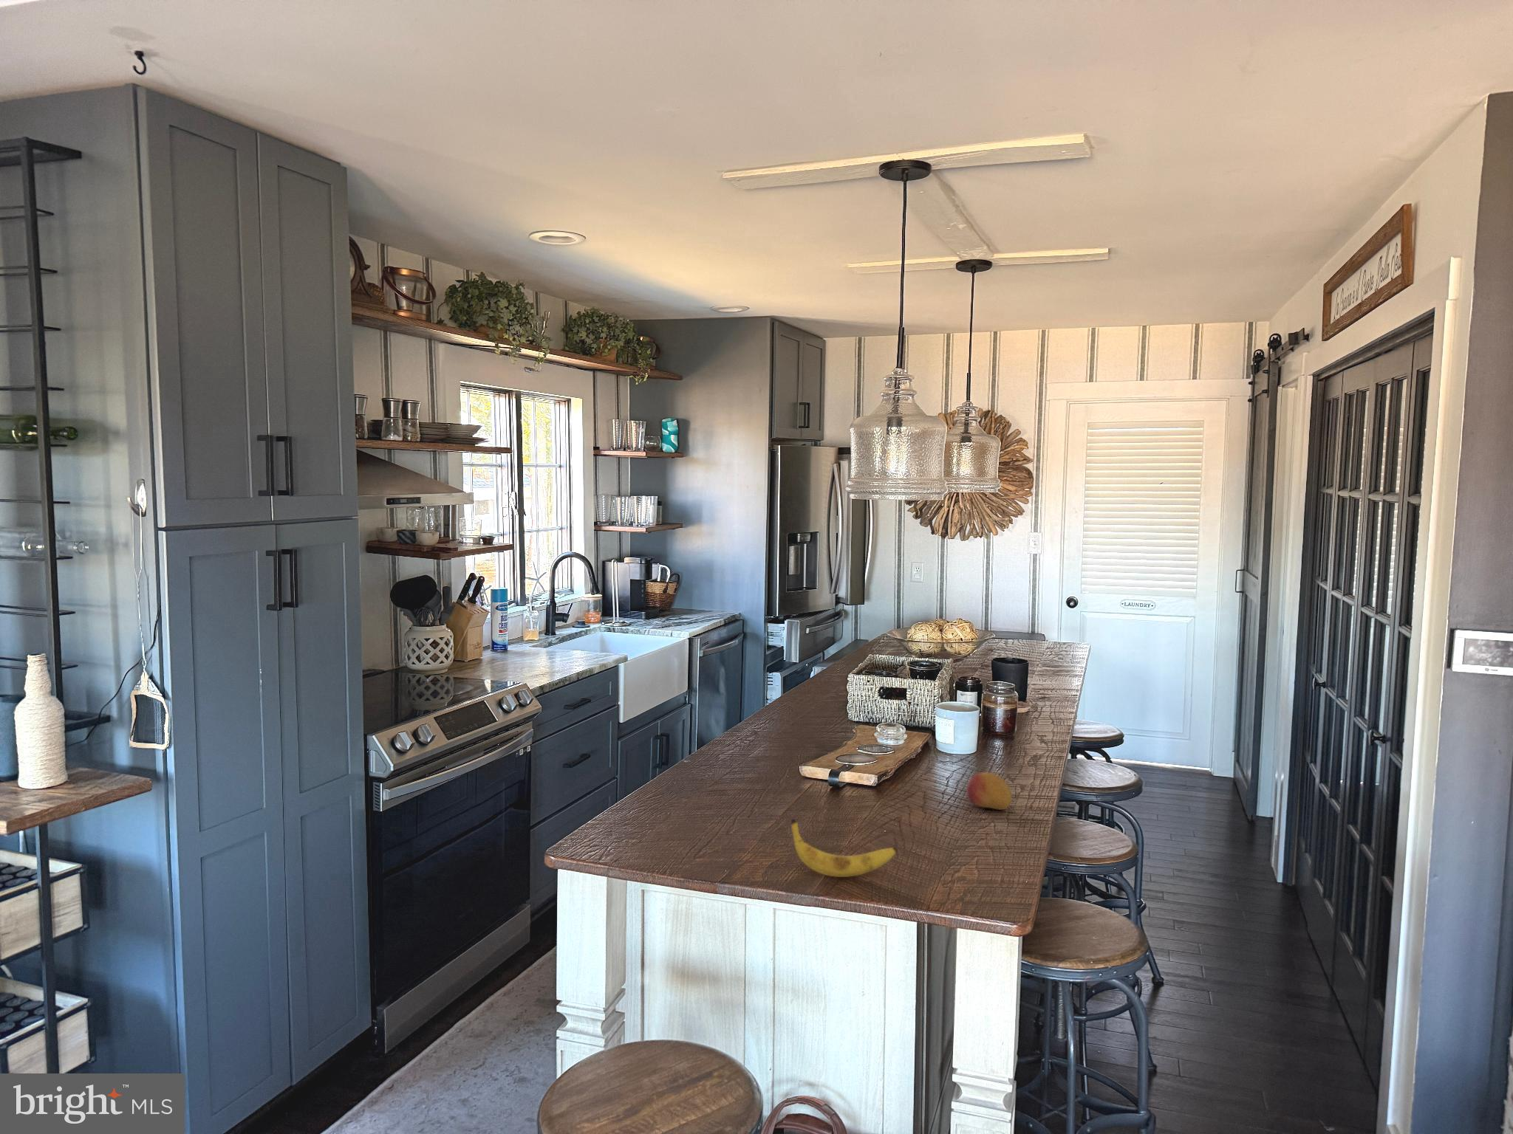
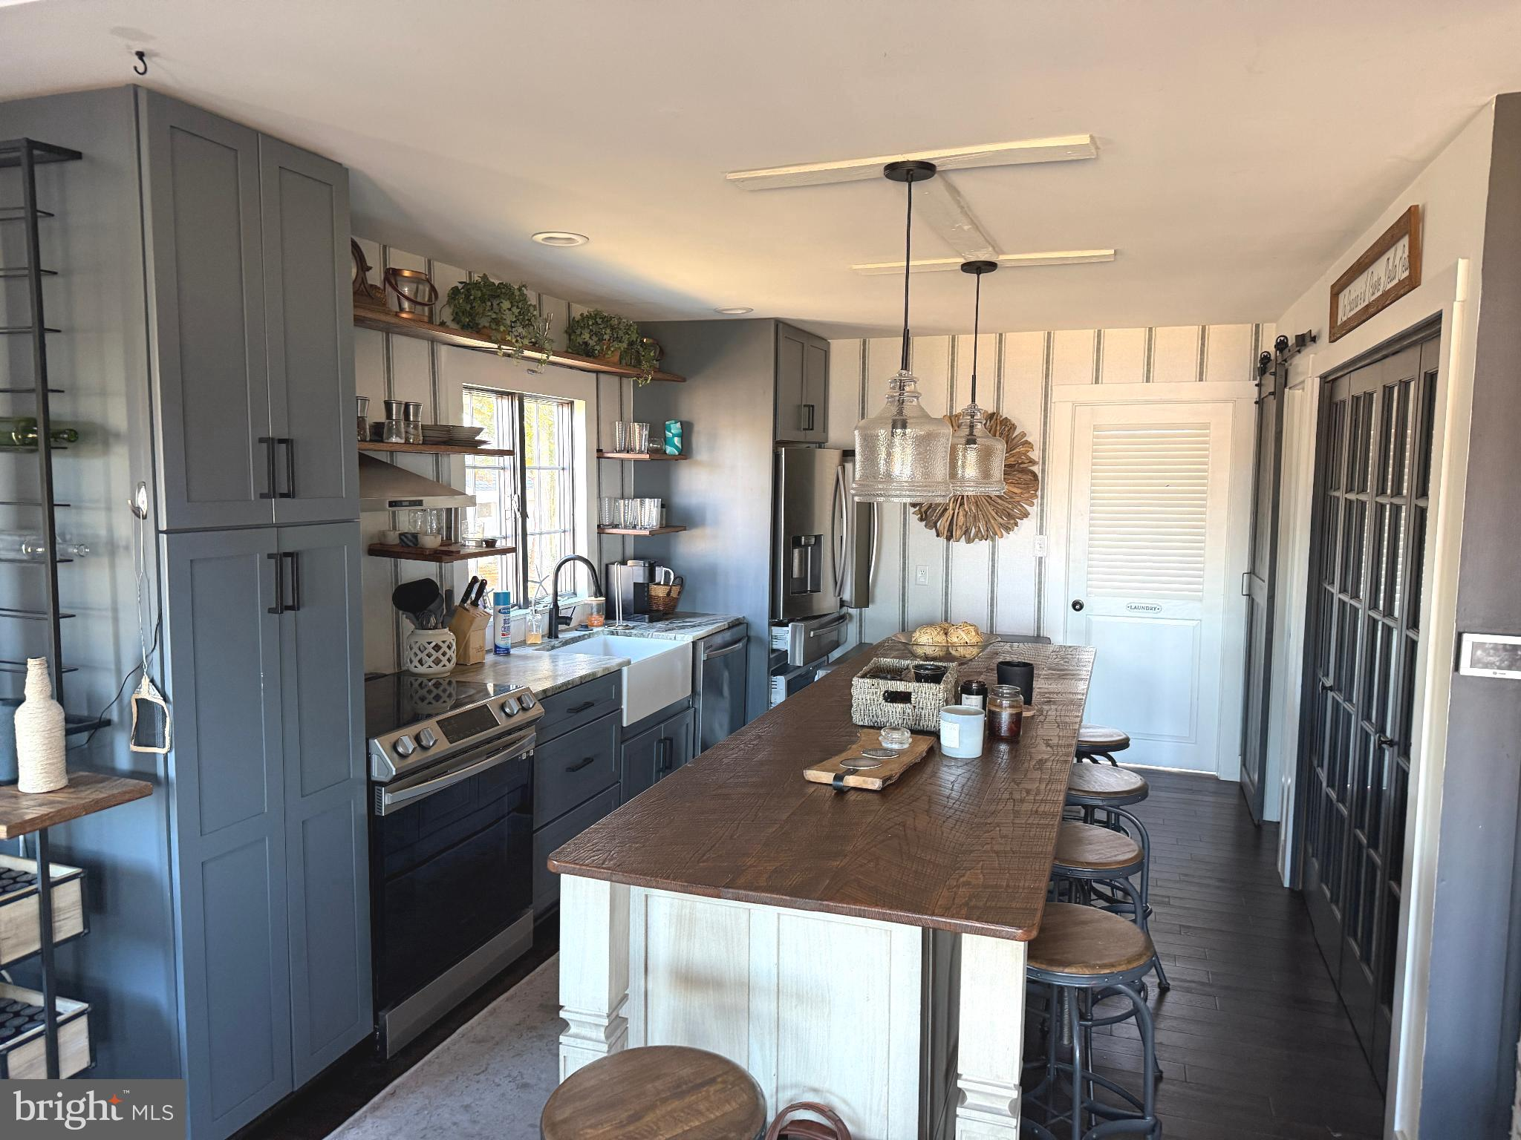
- banana (843, 855)
- fruit (989, 790)
